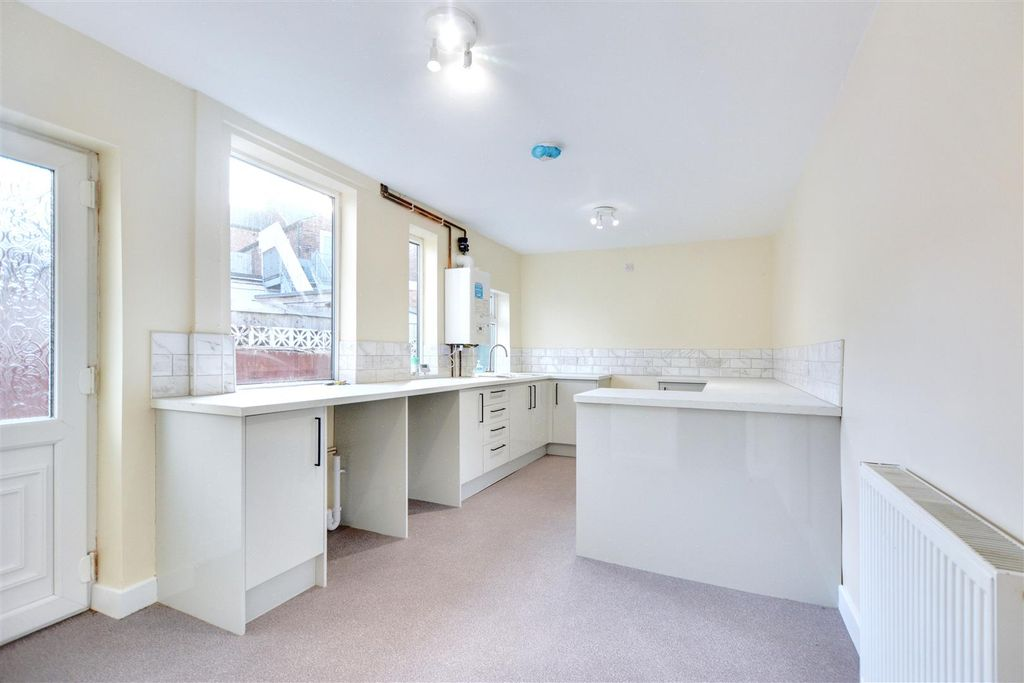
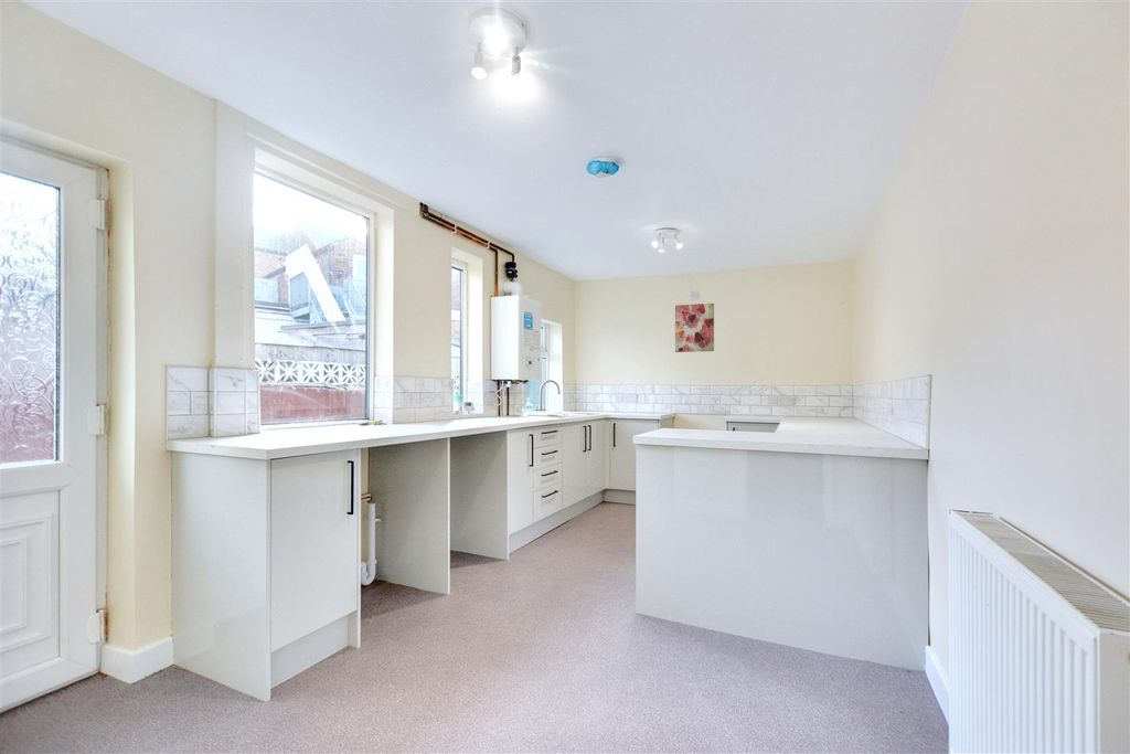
+ wall art (694, 328)
